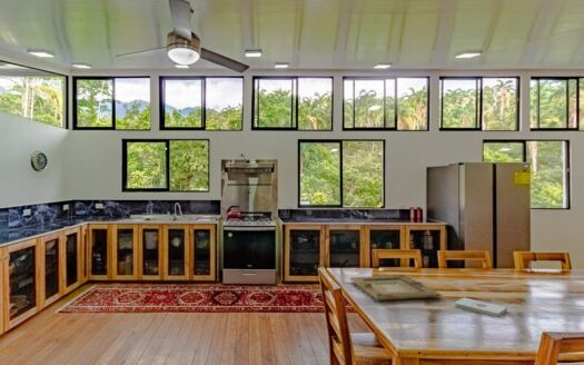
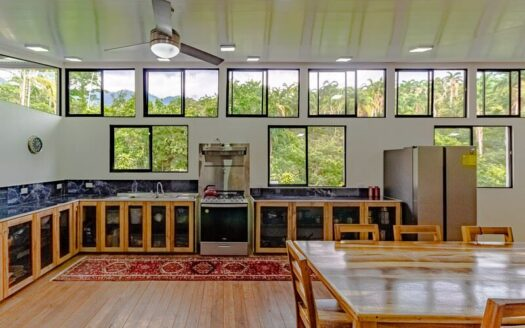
- notepad (479, 306)
- picture frame (392, 285)
